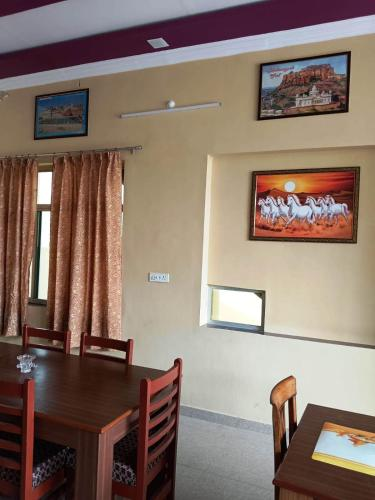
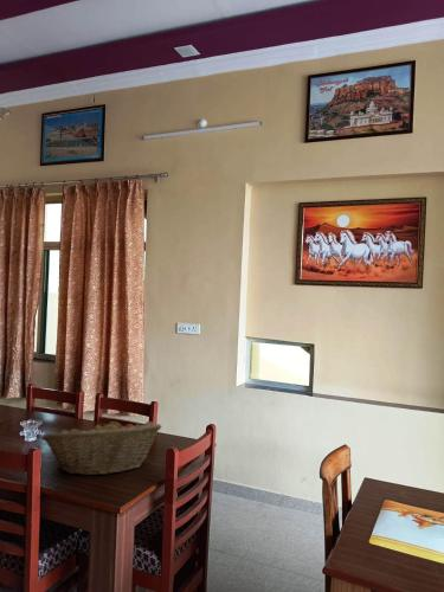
+ fruit basket (103, 440)
